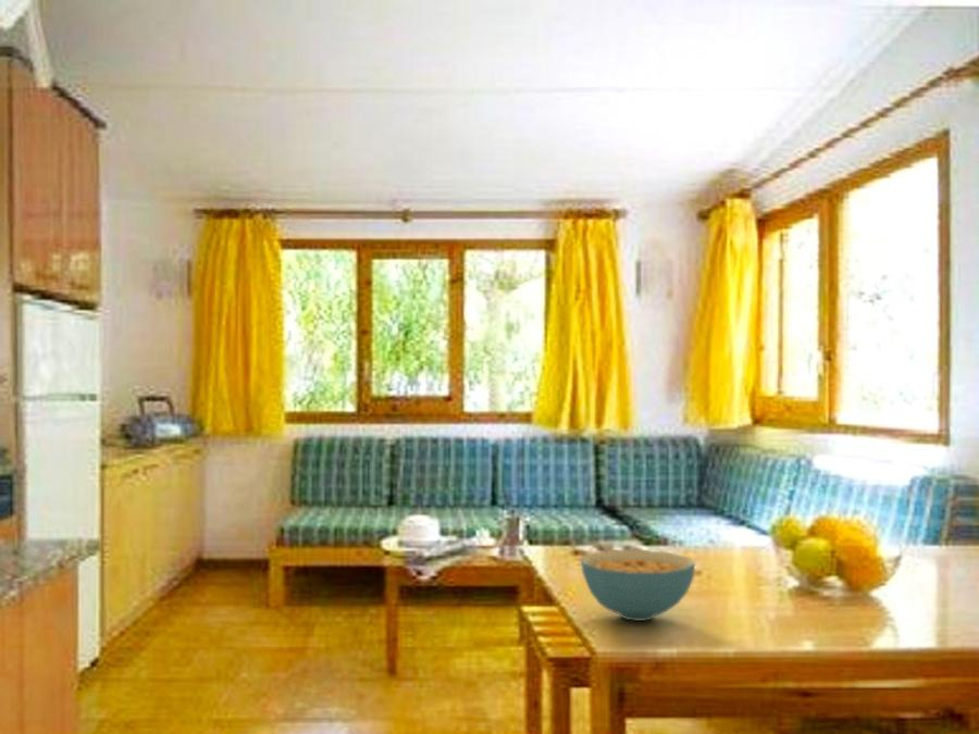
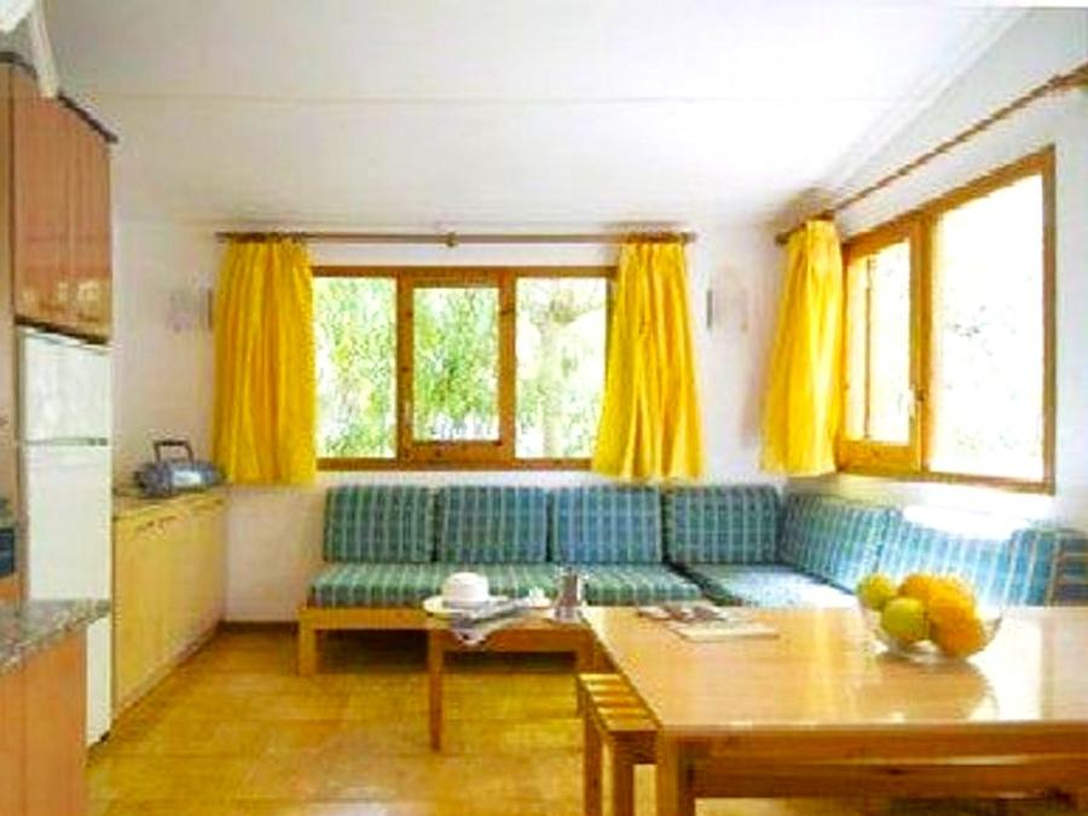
- cereal bowl (636, 588)
